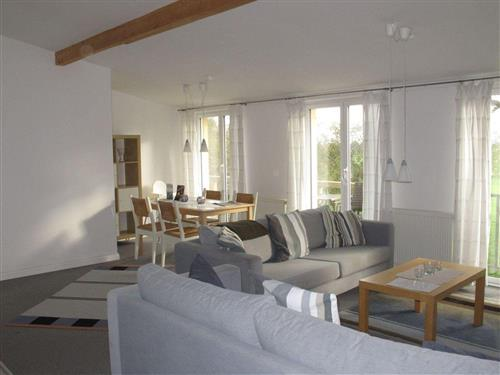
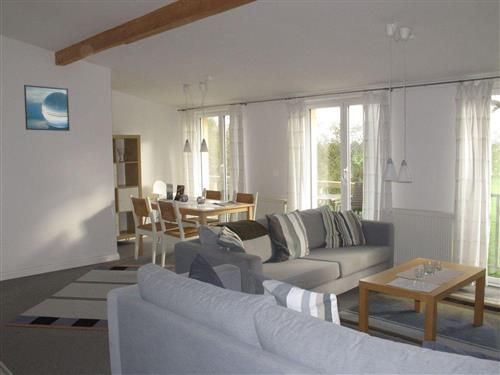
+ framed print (47, 108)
